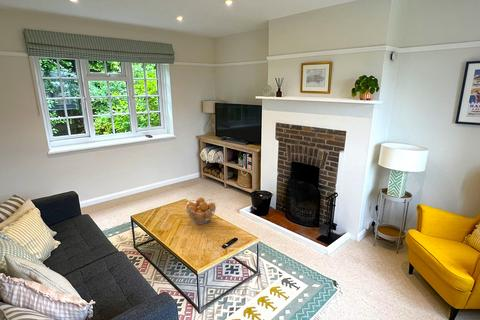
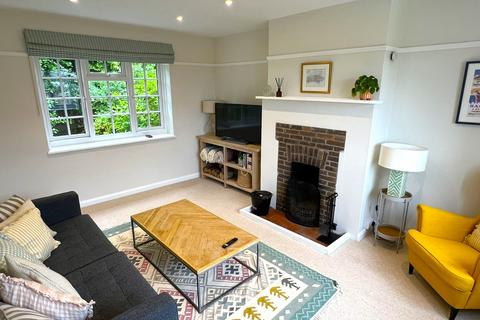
- fruit basket (201, 210)
